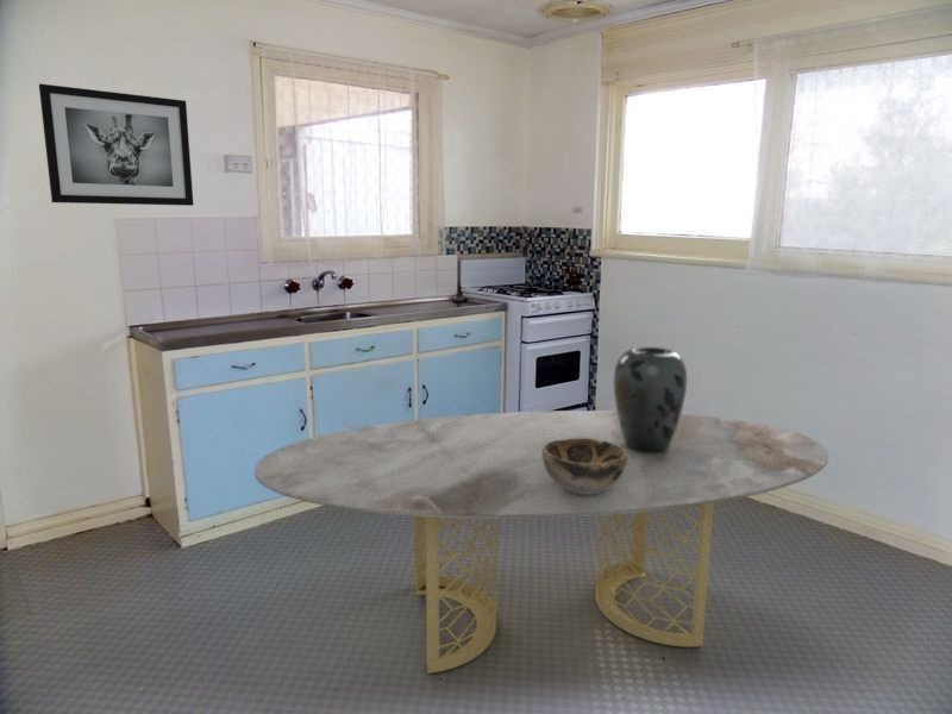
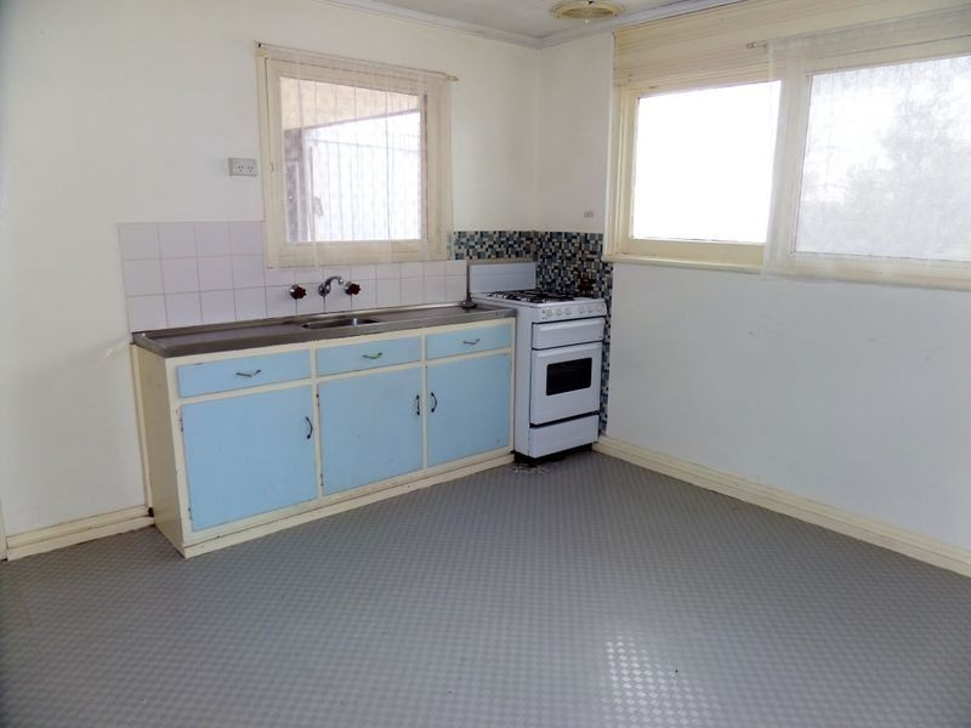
- vase (649, 399)
- dining table (550, 516)
- decorative bowl (583, 469)
- wall art (121, 149)
